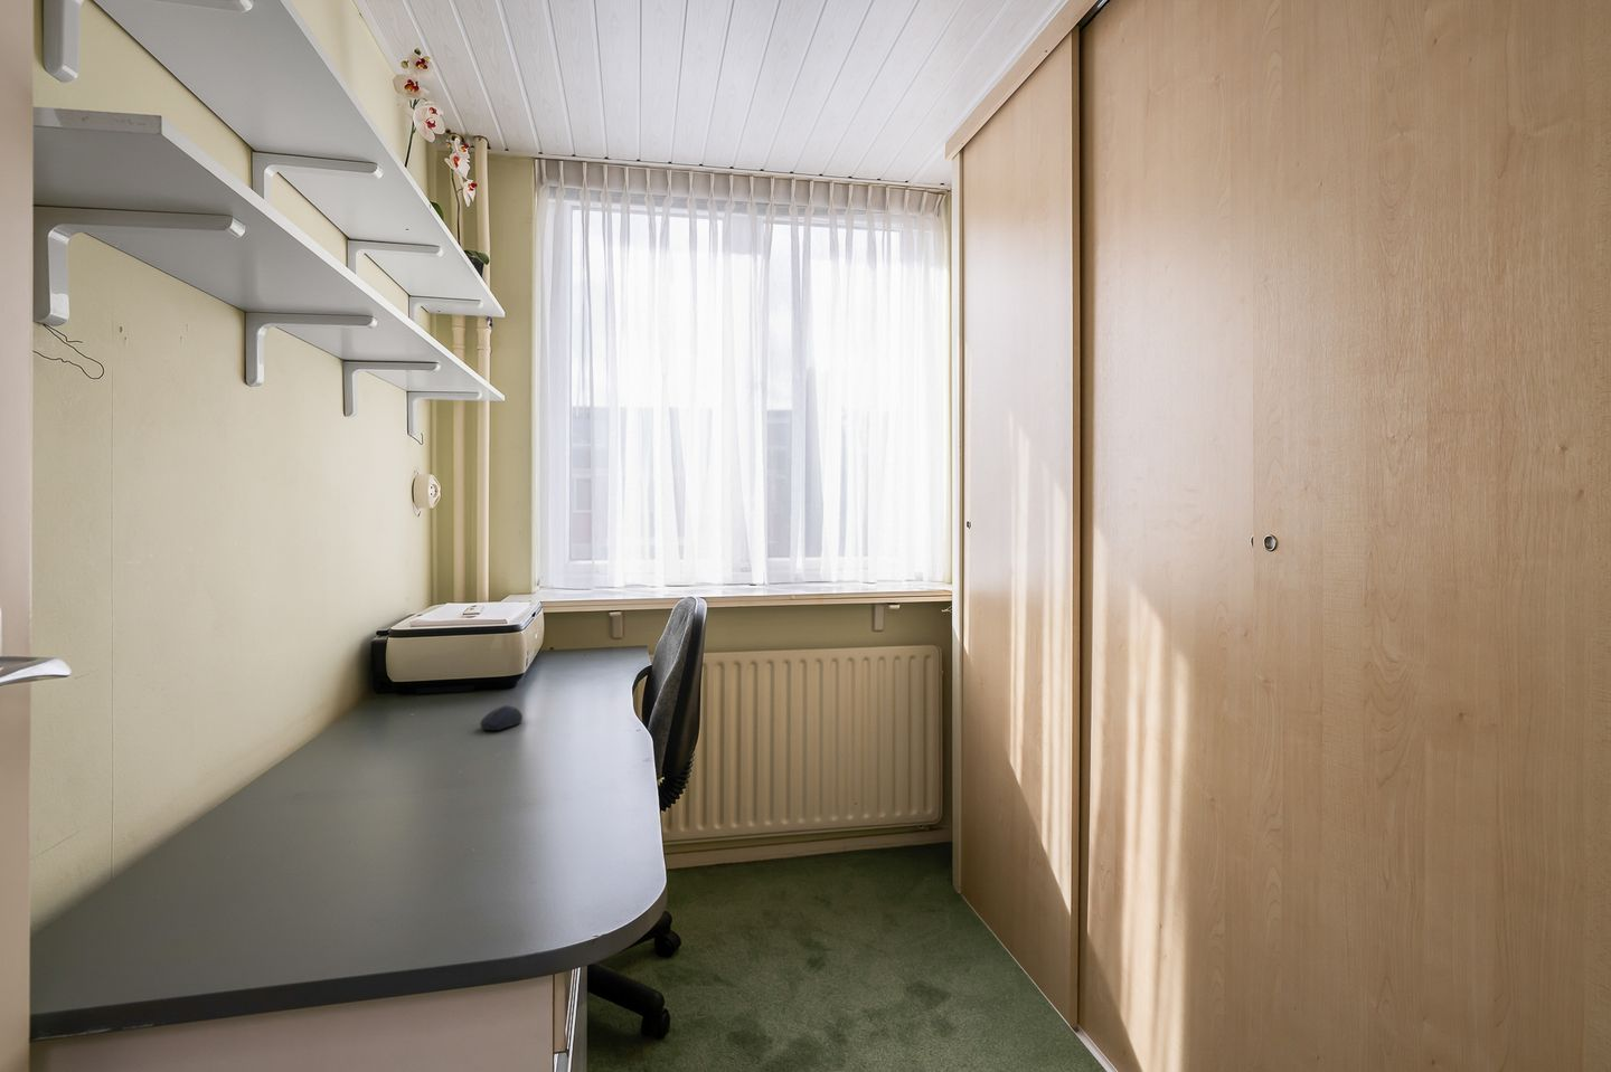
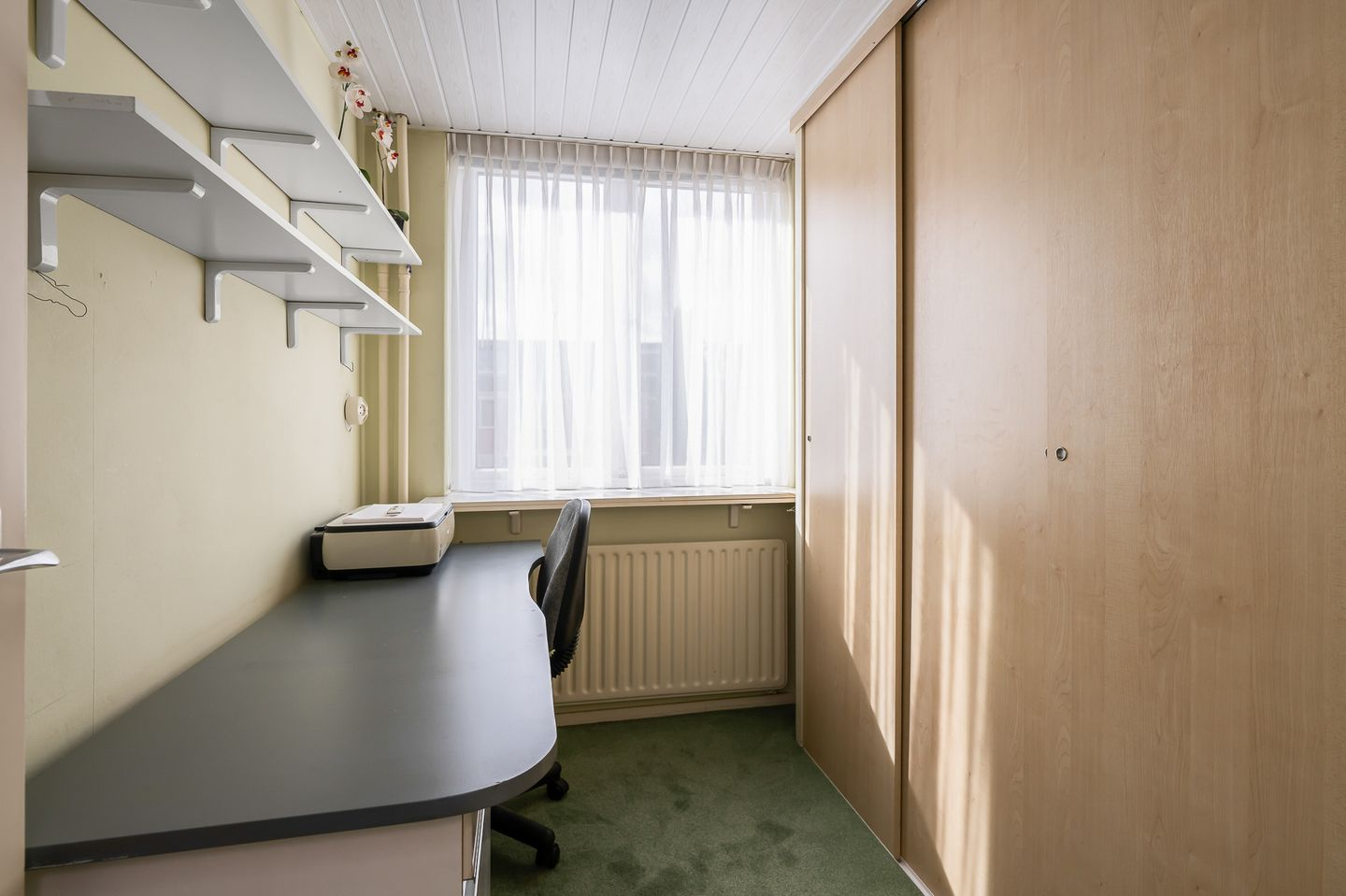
- computer mouse (501, 715)
